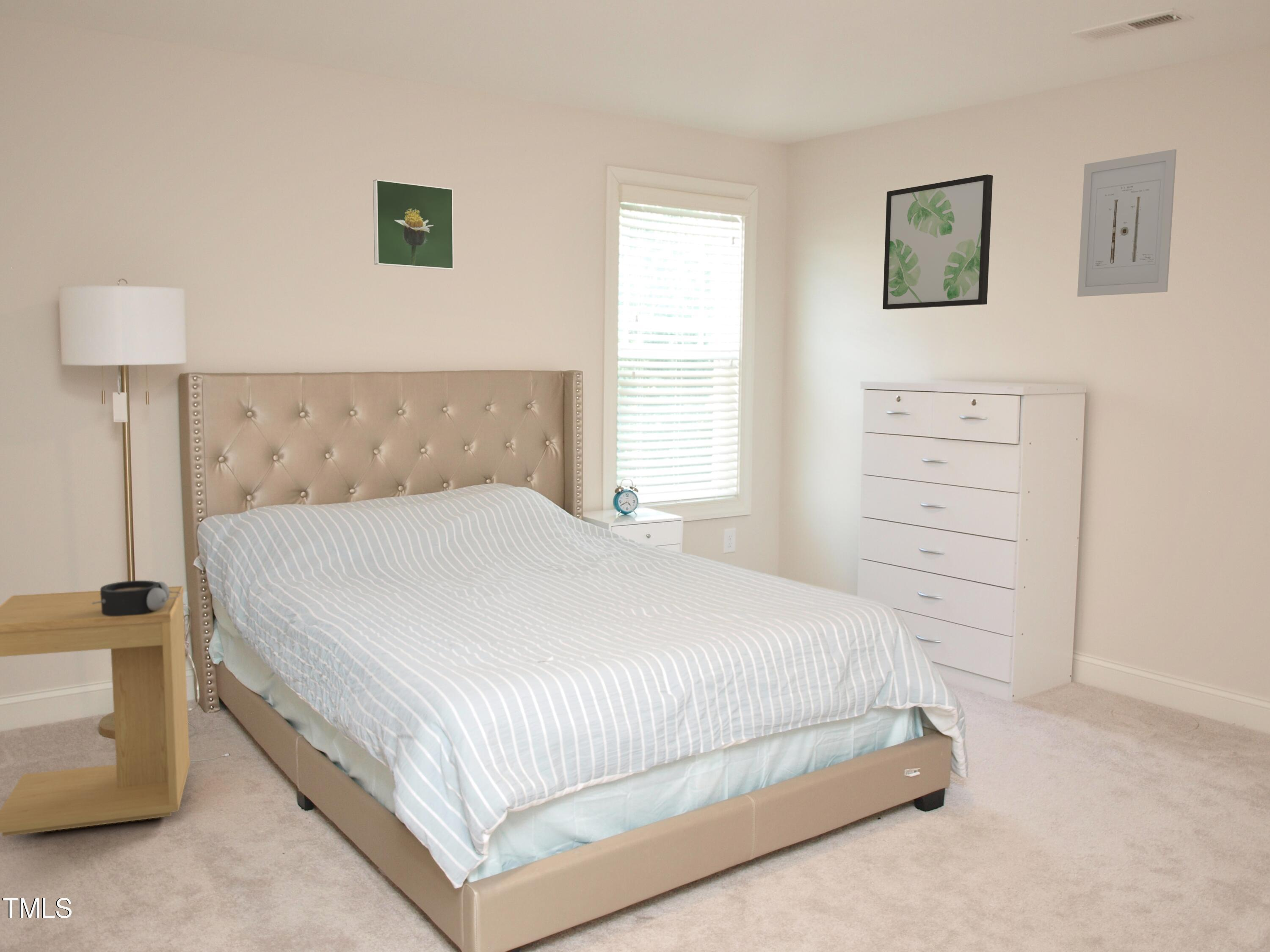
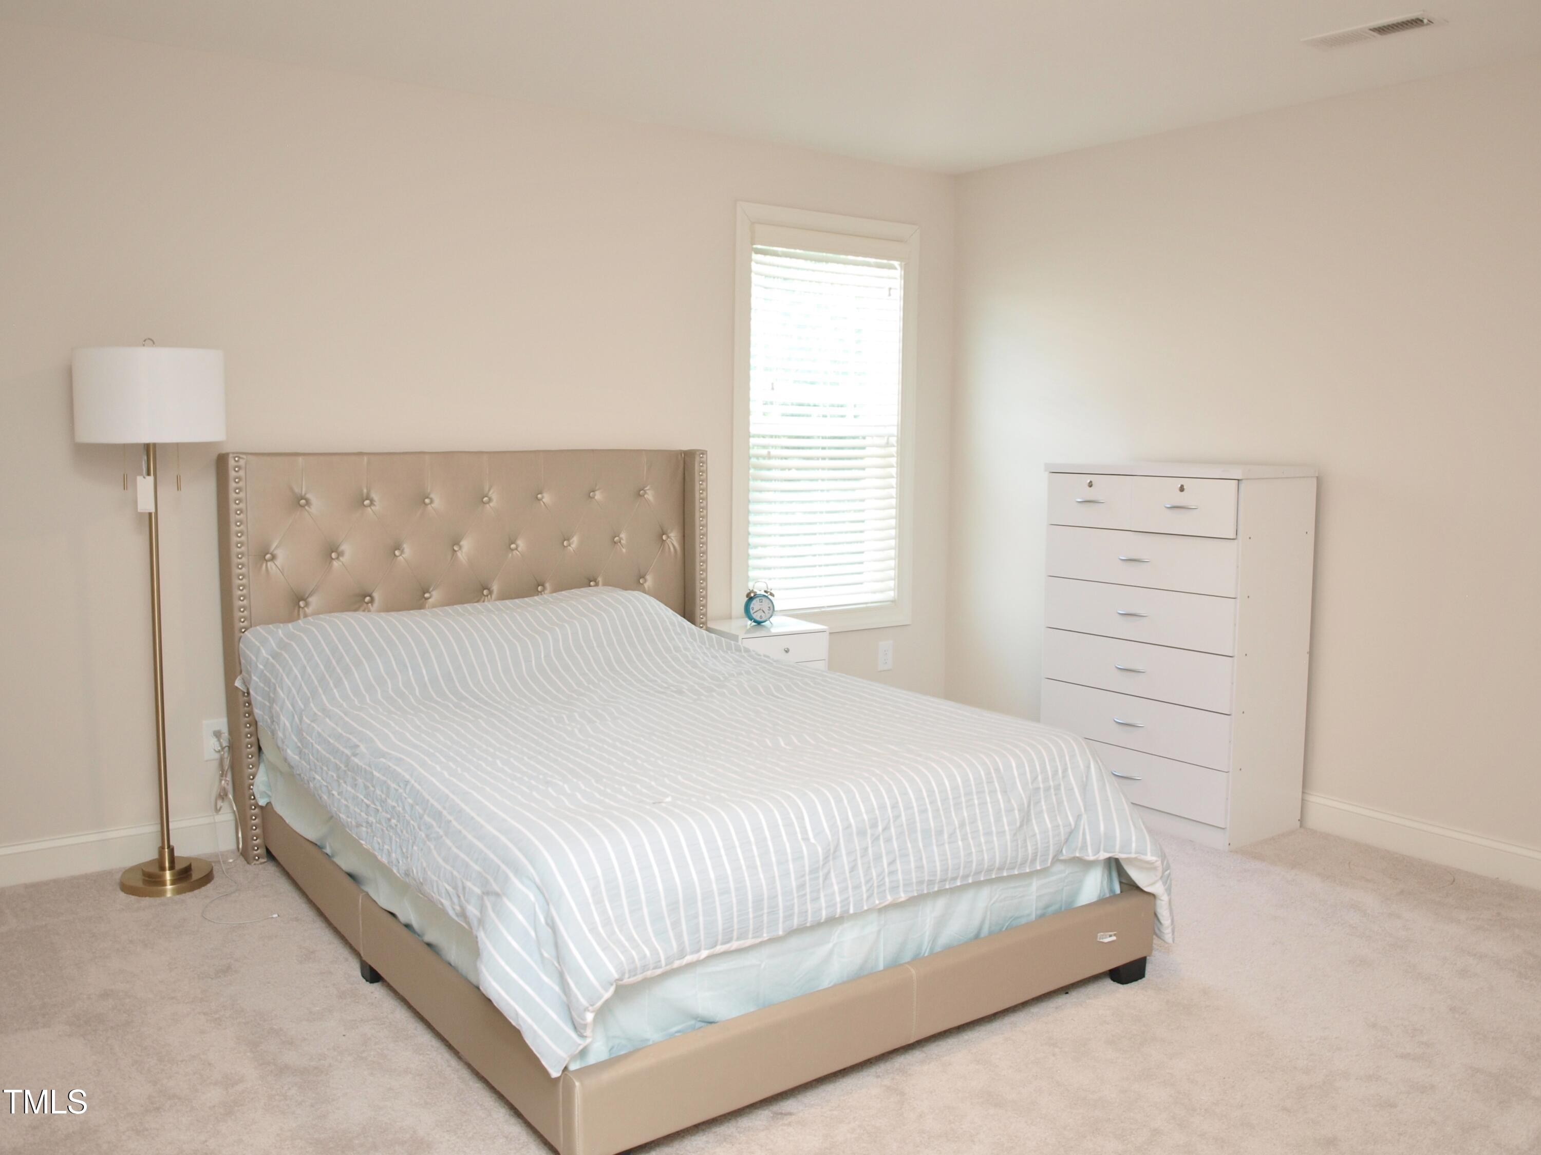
- wall art (935, 245)
- side table (113, 707)
- wall art (1125, 226)
- alarm clock (138, 597)
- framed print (414, 226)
